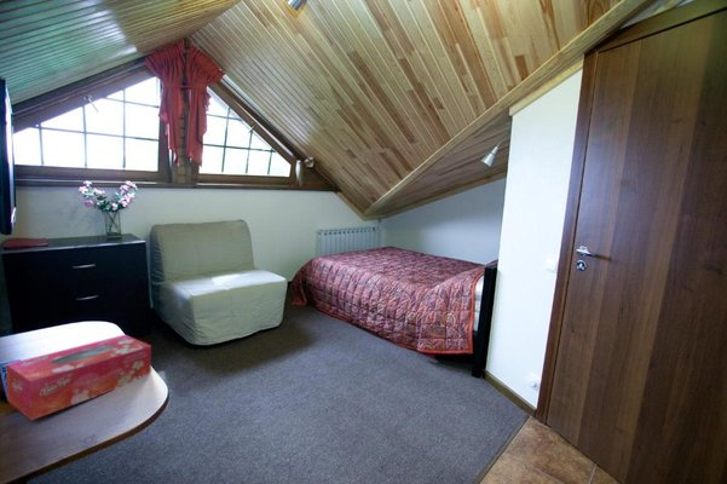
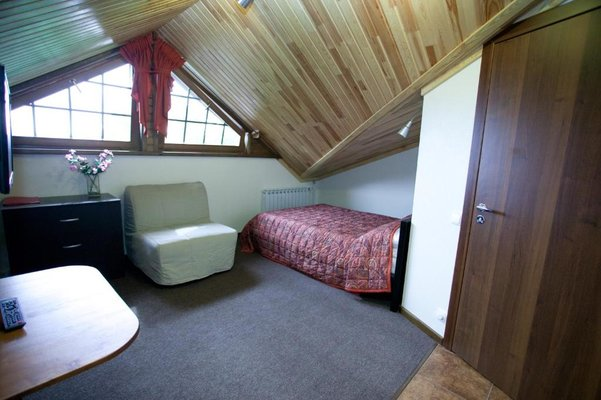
- tissue box (85, 370)
